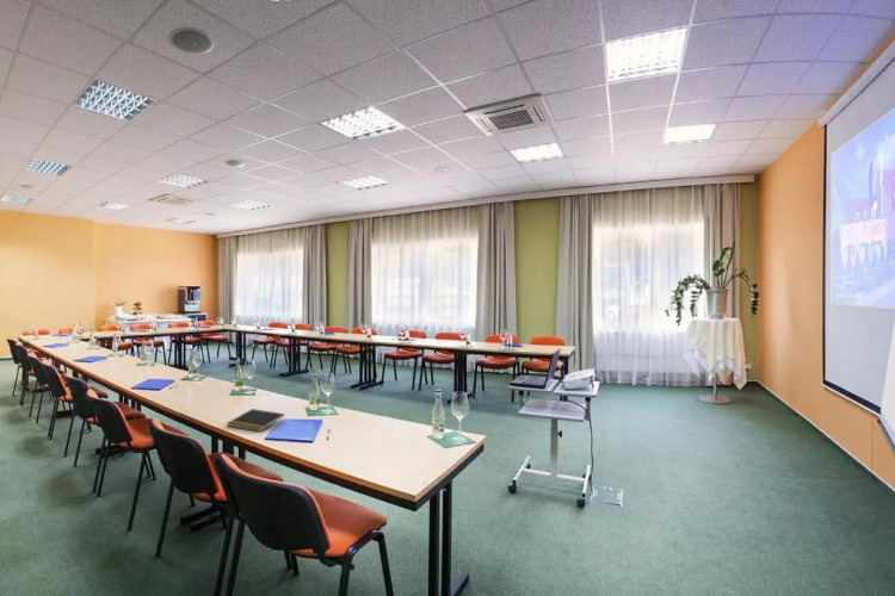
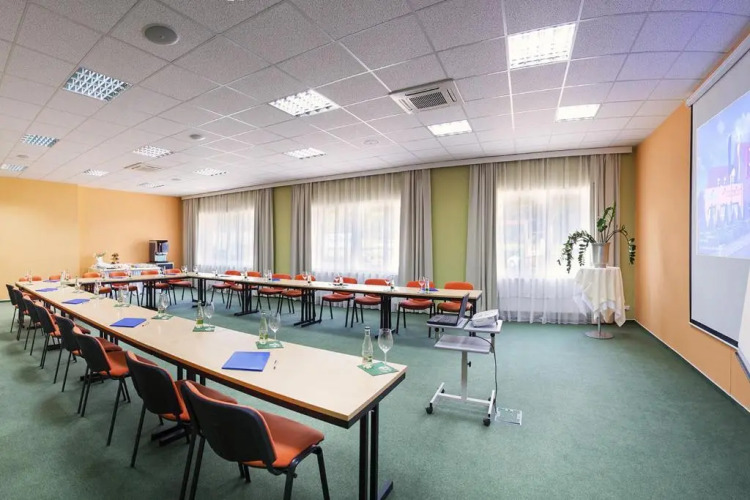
- notepad (255, 418)
